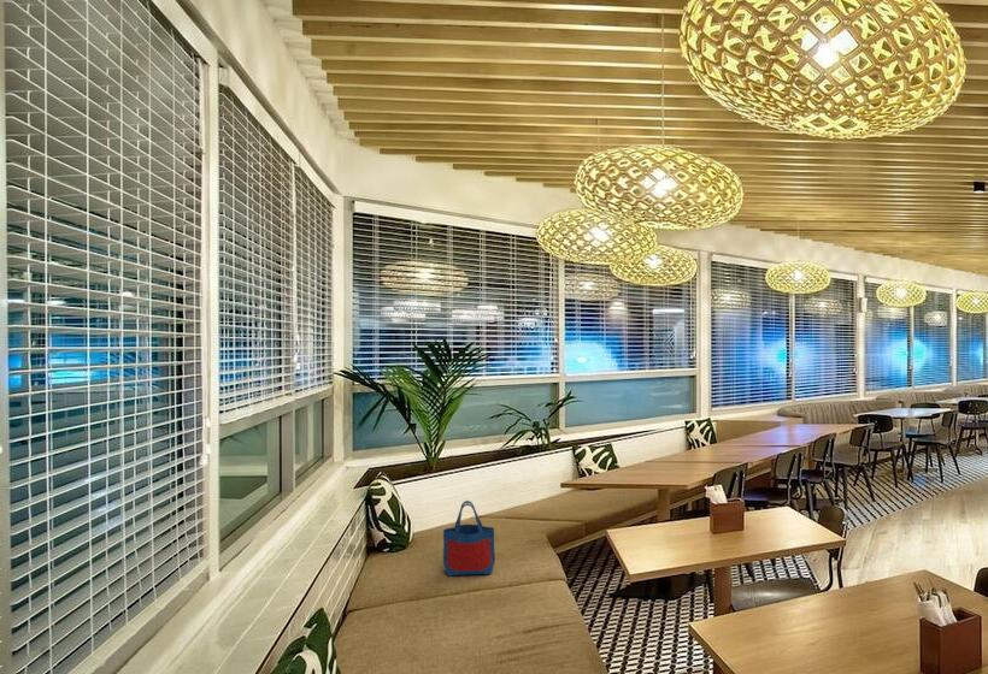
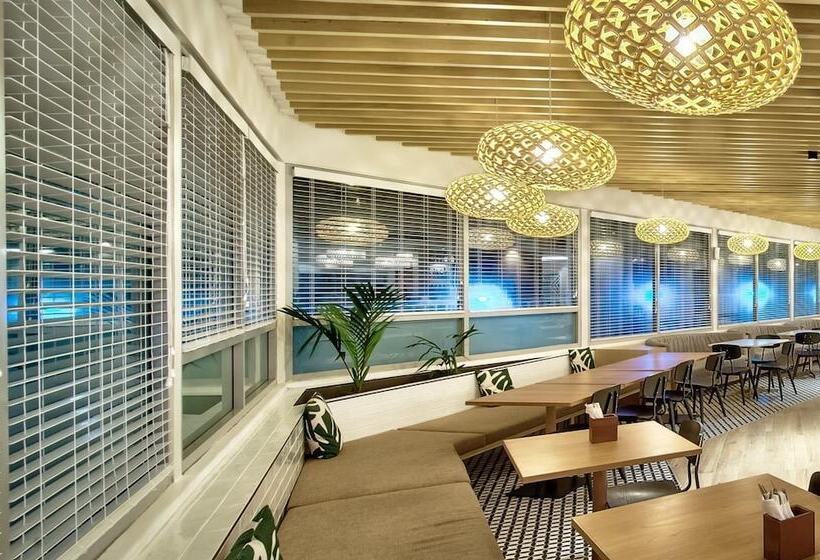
- tote bag (469, 537)
